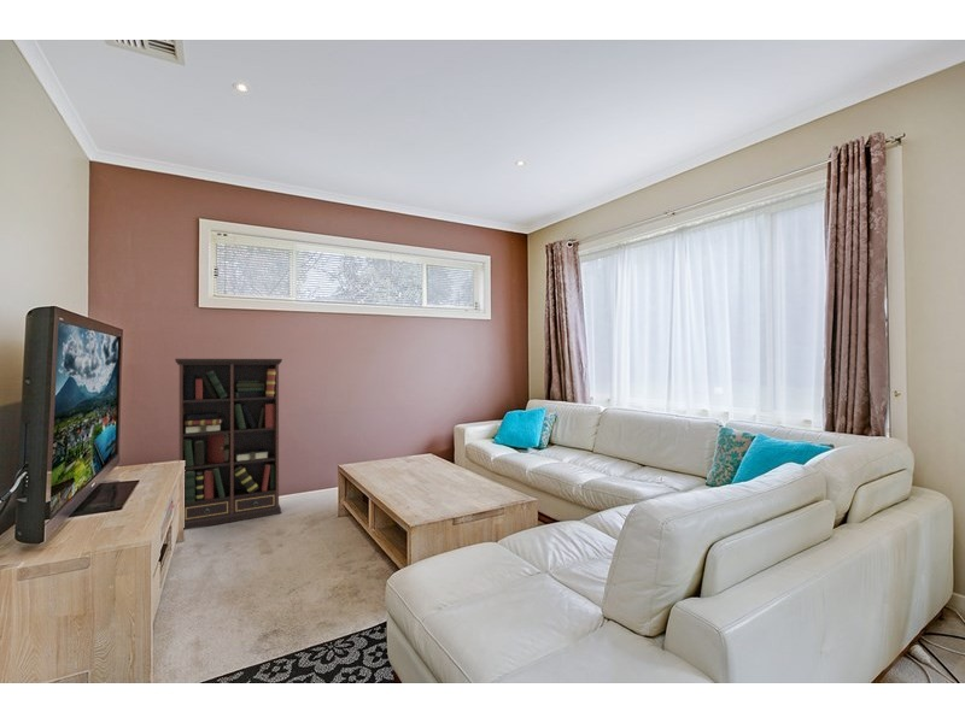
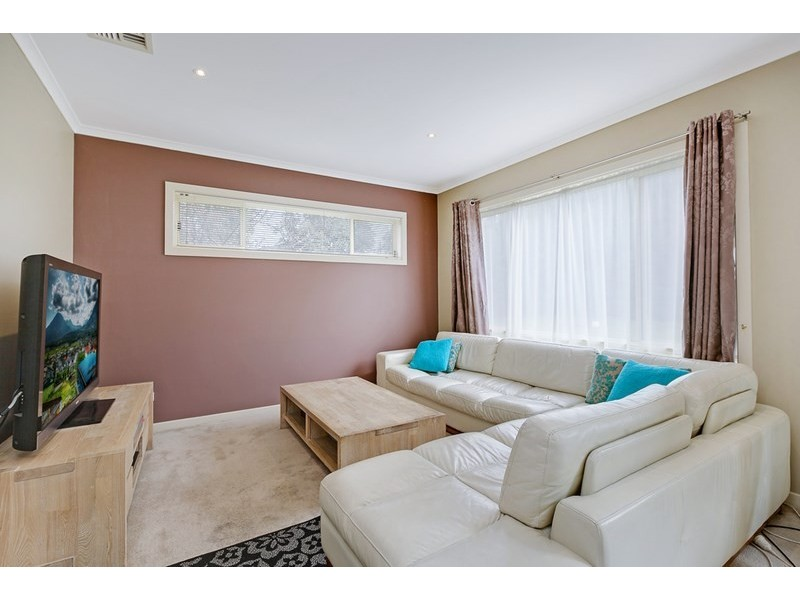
- bookcase (230, 437)
